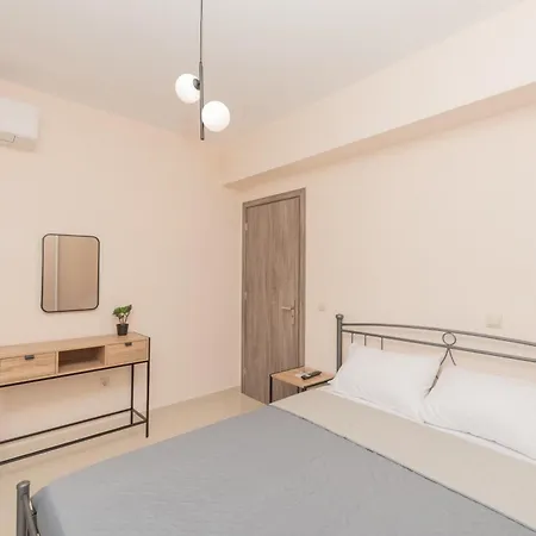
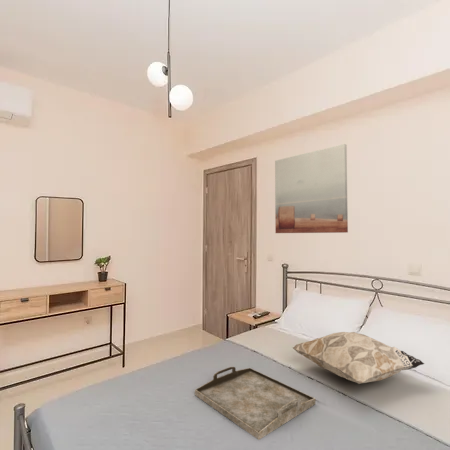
+ serving tray (253, 391)
+ wall art (307, 193)
+ decorative pillow (354, 355)
